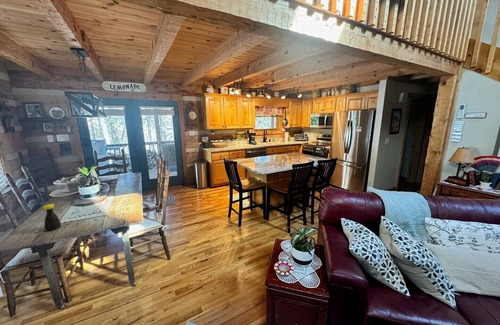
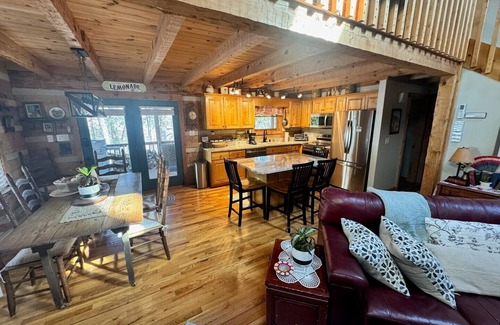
- bottle (51, 216)
